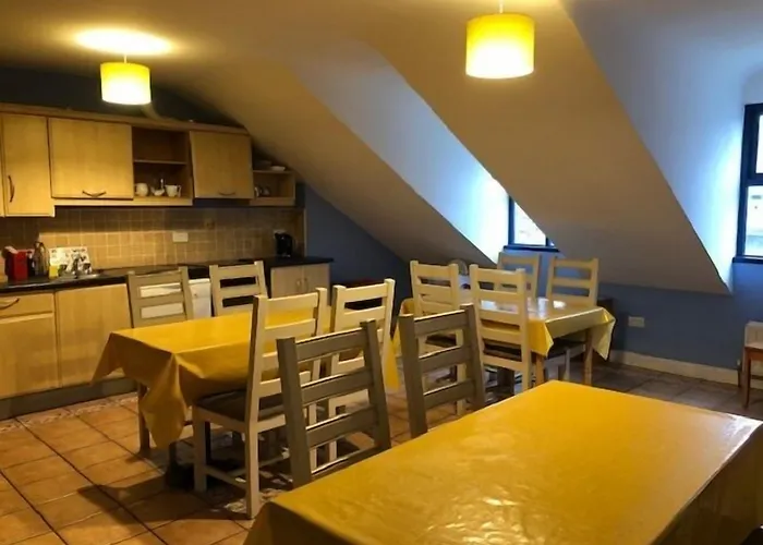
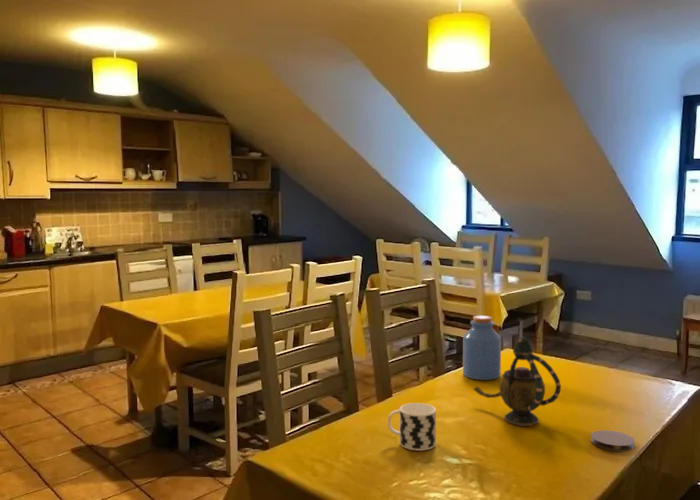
+ cup (411, 426)
+ jar (481, 346)
+ coaster (612, 440)
+ teapot (511, 375)
